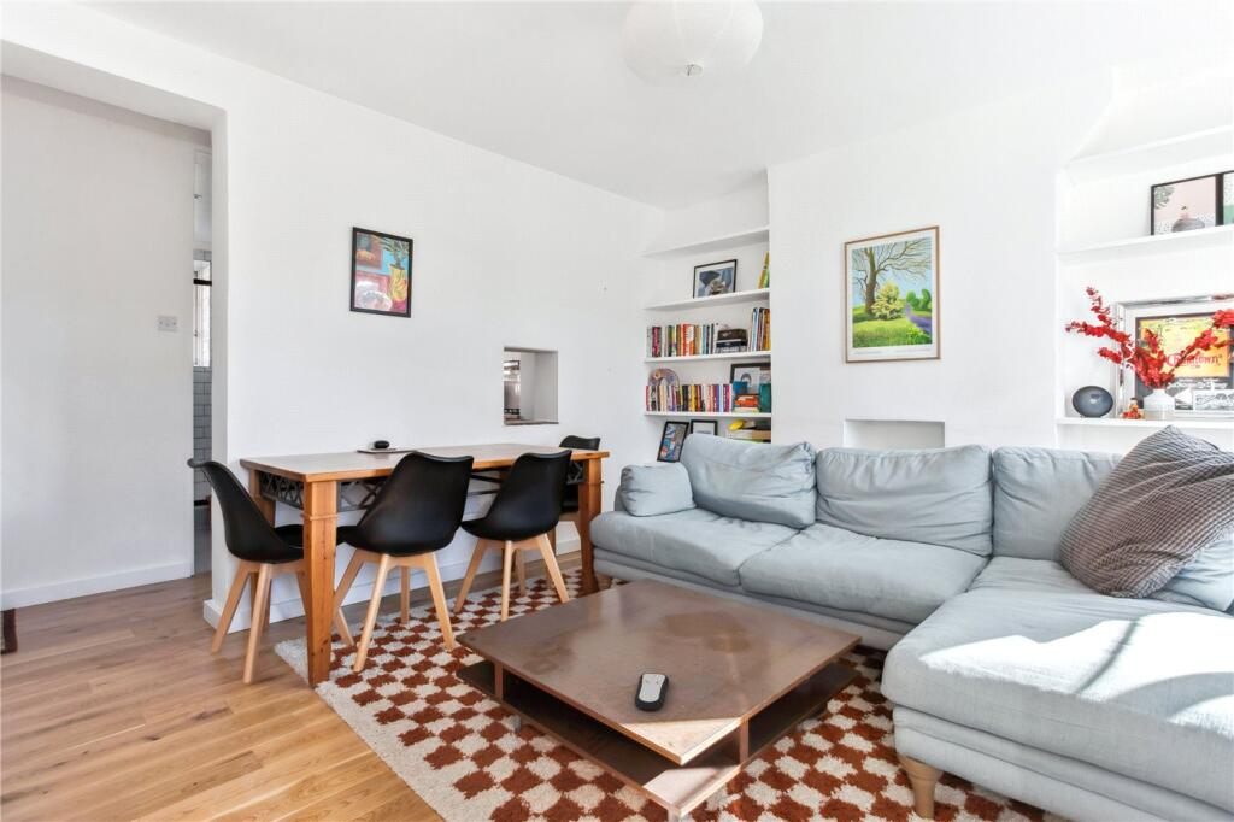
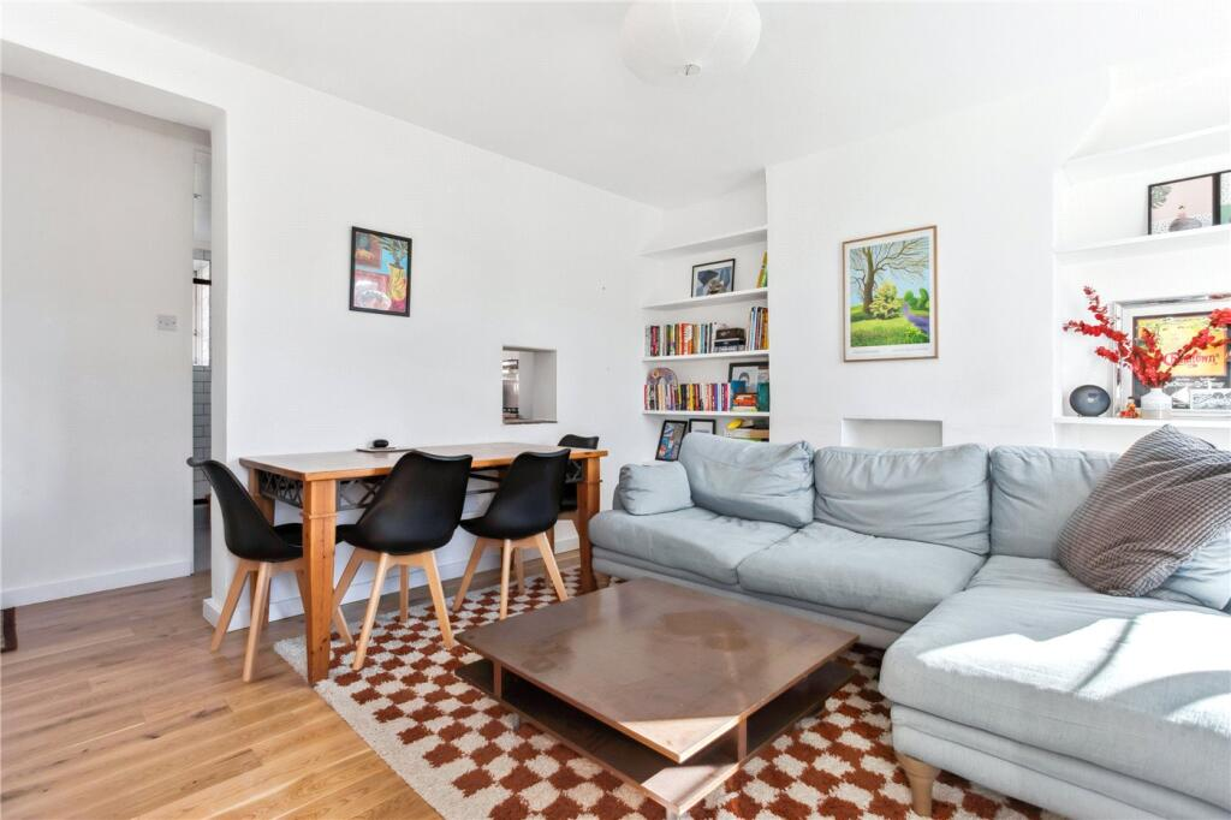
- remote control (651, 689)
